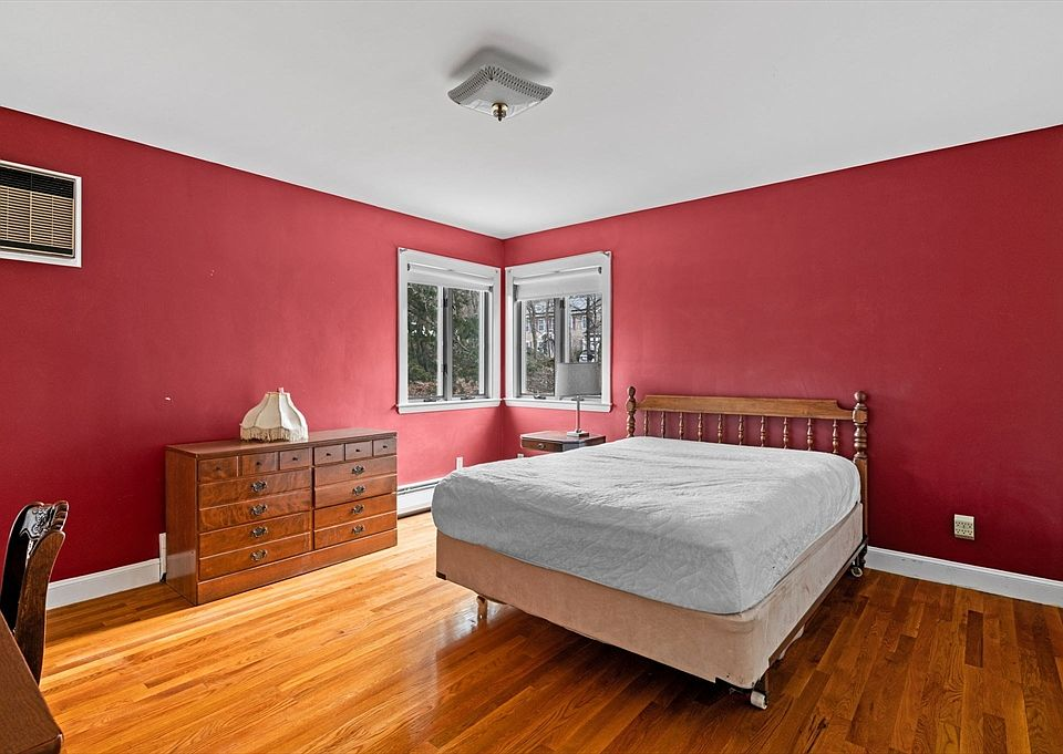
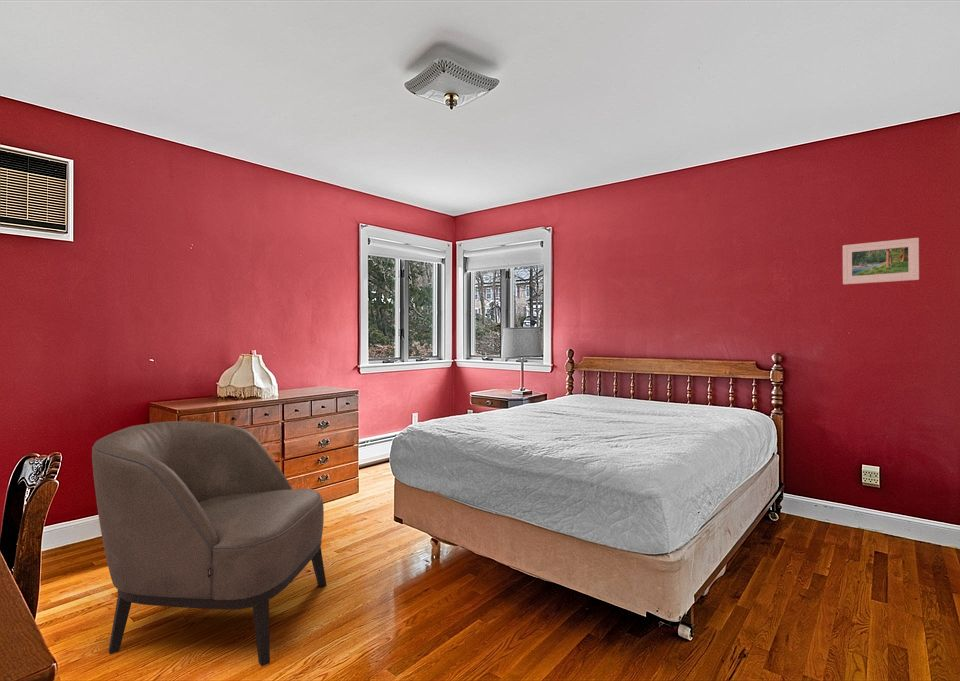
+ armchair (213, 521)
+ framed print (879, 261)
